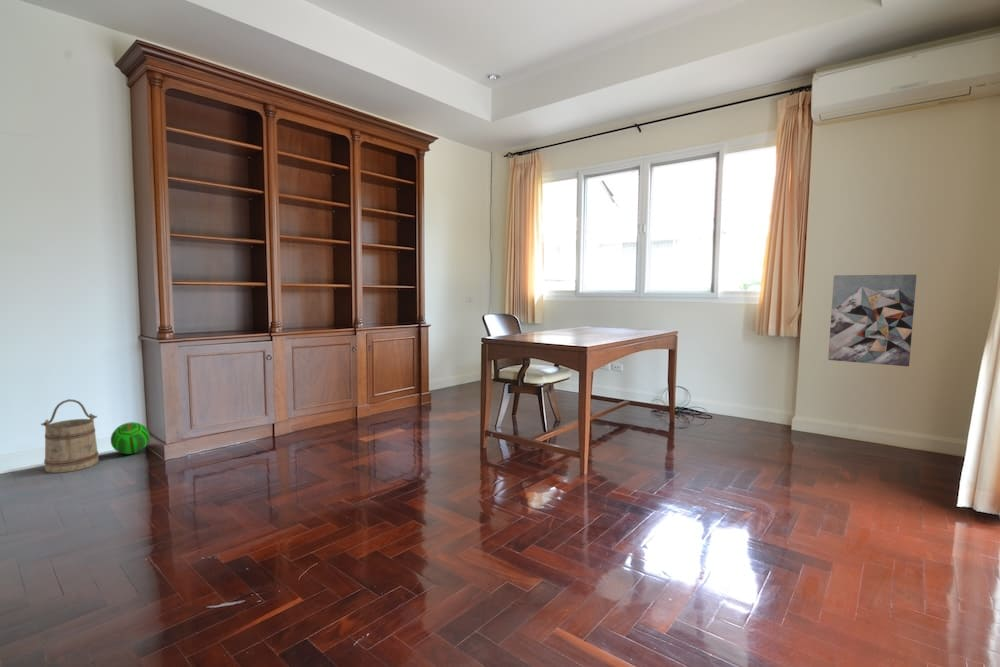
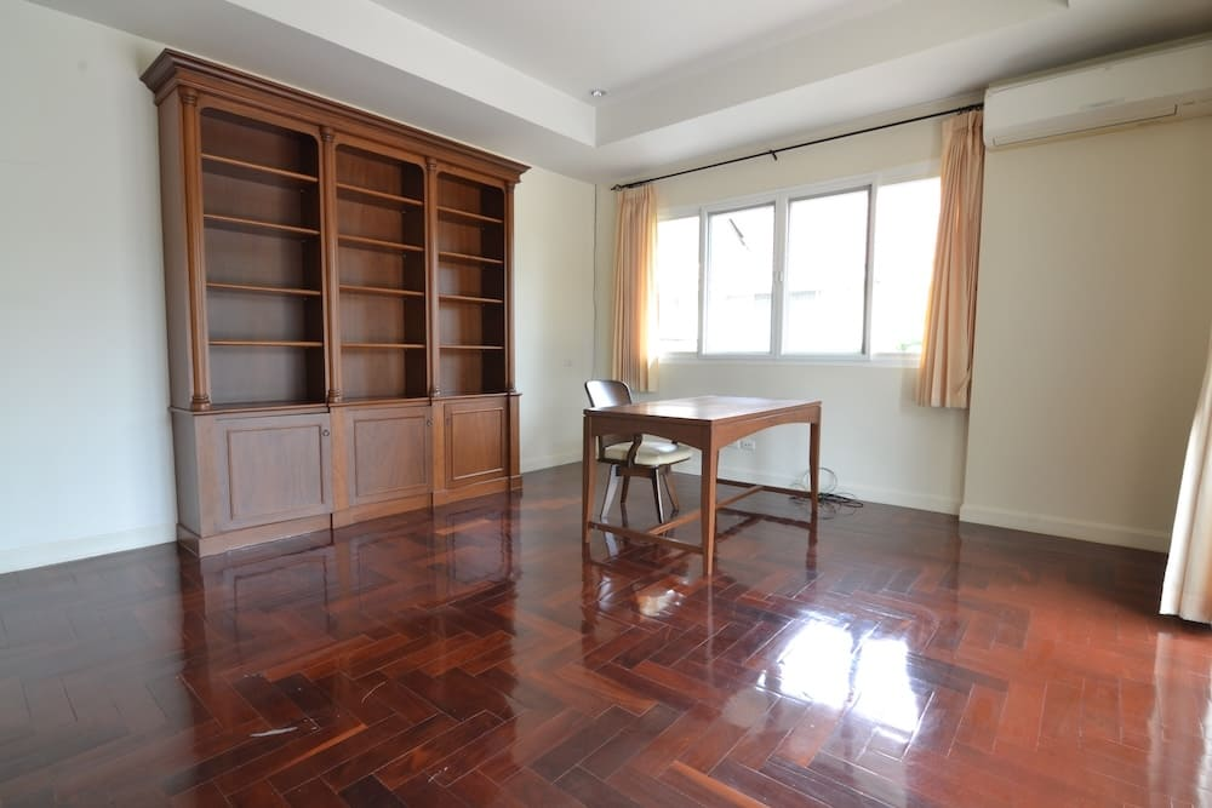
- ball (130, 438)
- wall art (870, 319)
- bucket (70, 432)
